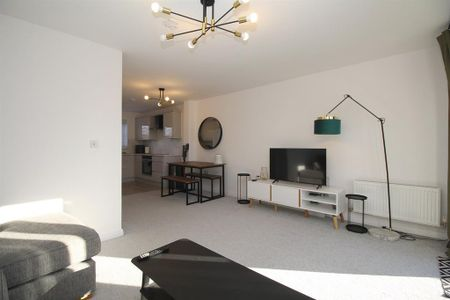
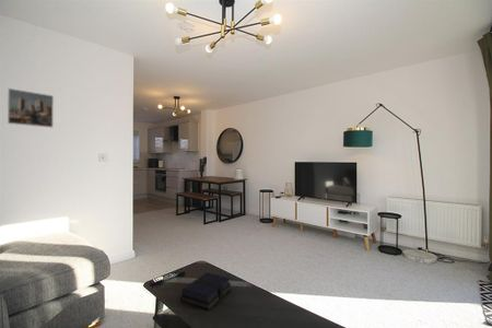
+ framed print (31, 108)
+ book (207, 289)
